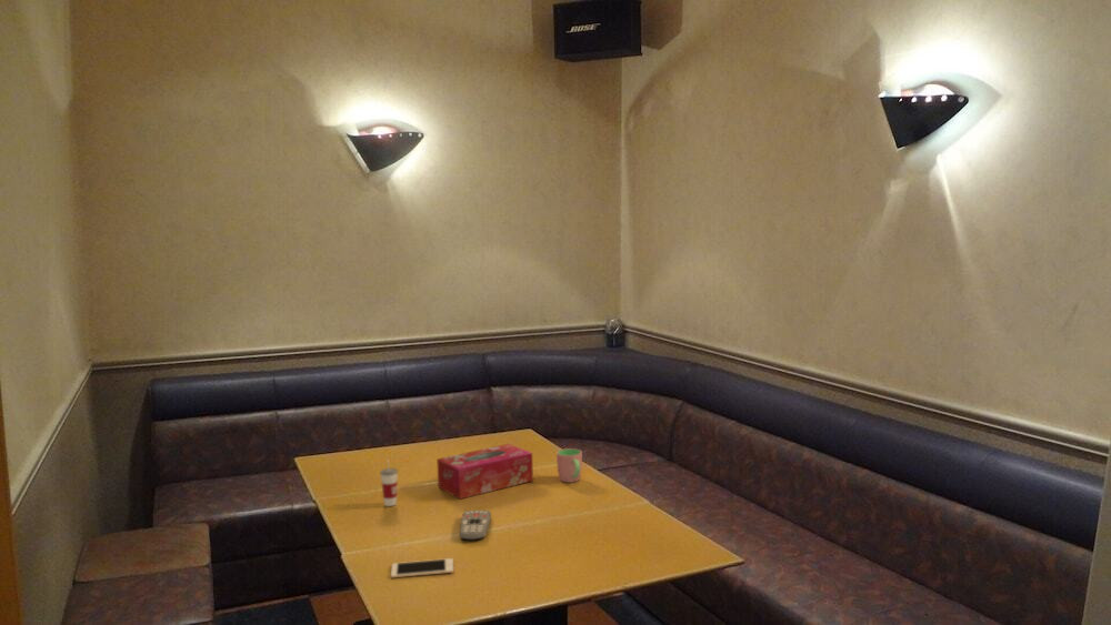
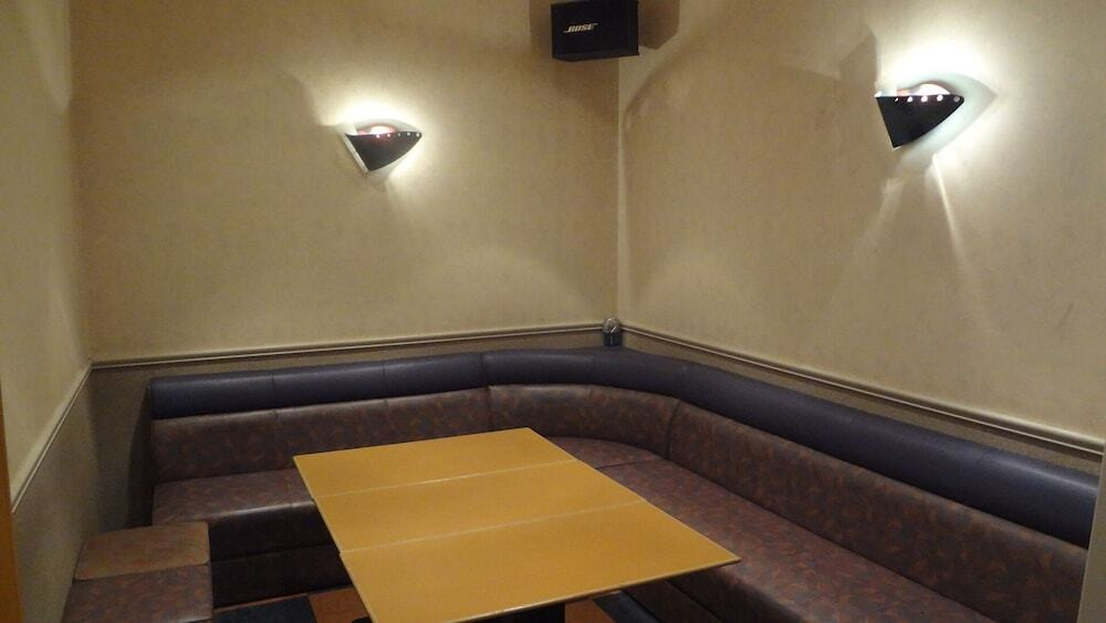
- cup (389, 481)
- tissue box (486, 470)
- remote control (474, 525)
- cell phone (422, 567)
- cup (571, 466)
